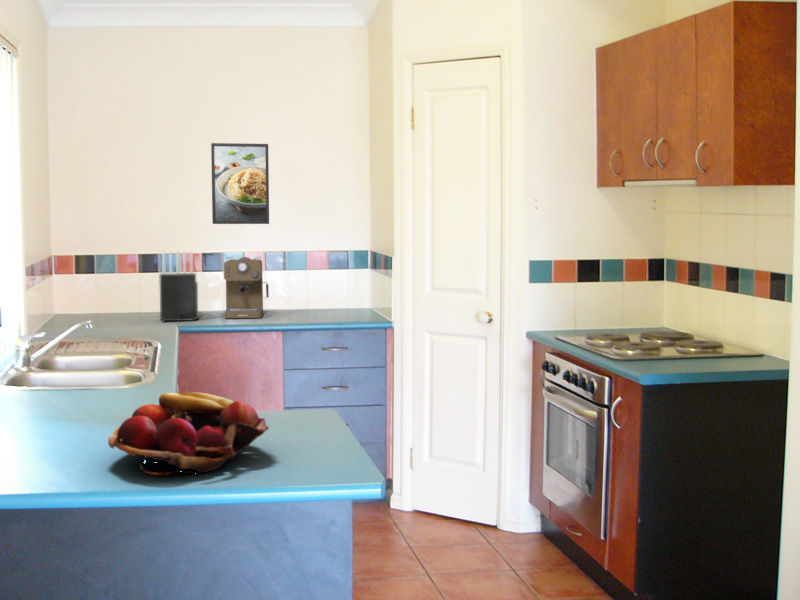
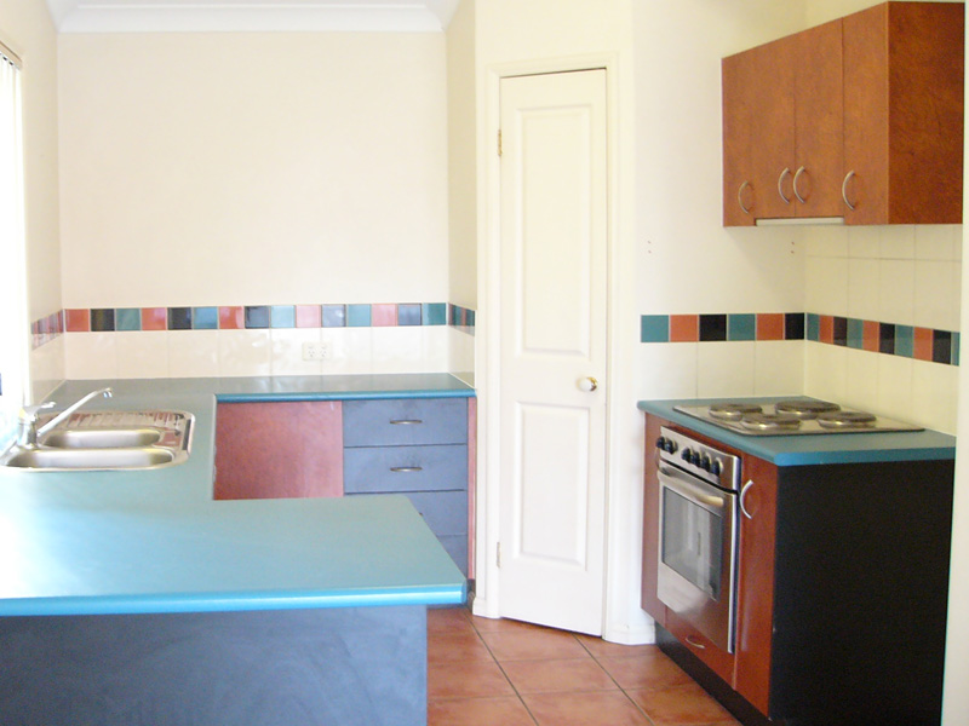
- coffee maker (247, 286)
- fruit basket (187, 428)
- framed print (240, 183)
- knife block (178, 285)
